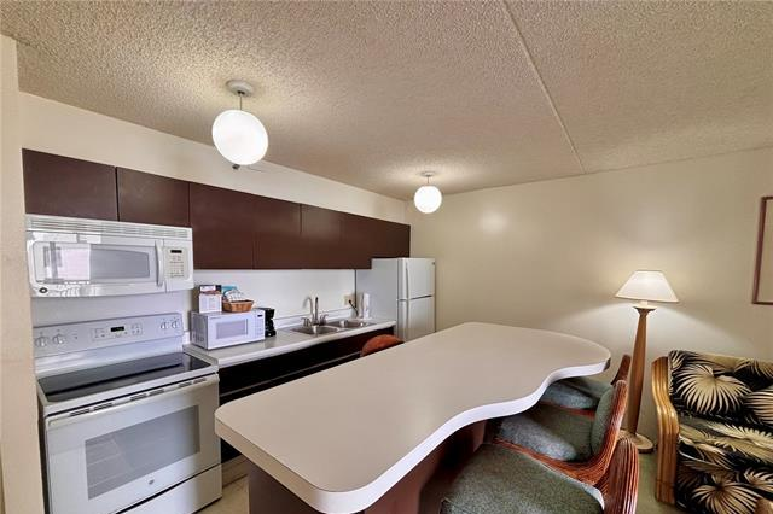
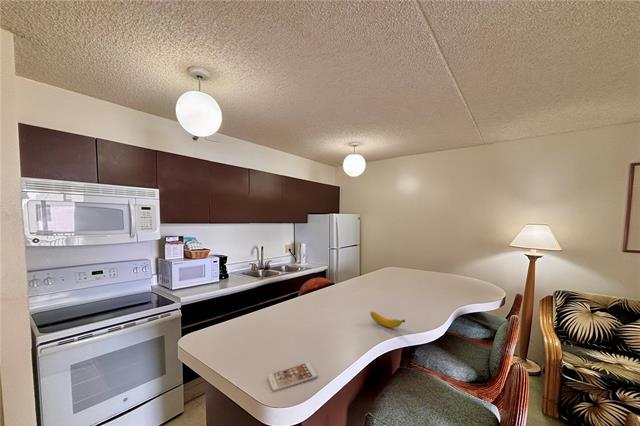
+ banana (386, 319)
+ smartphone (292, 375)
